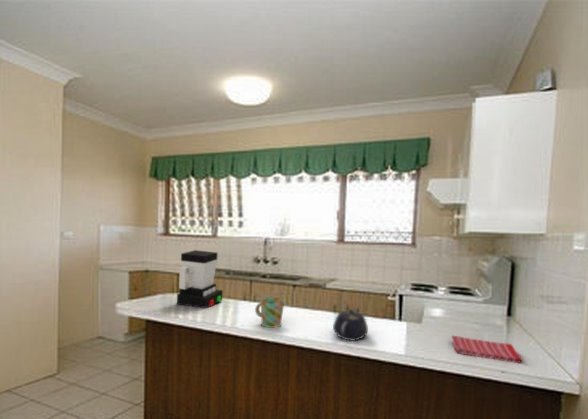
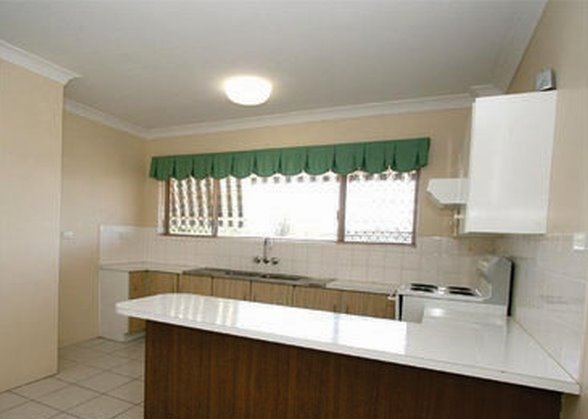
- dish towel (484, 348)
- mug (269, 311)
- teapot (351, 322)
- coffee maker (199, 278)
